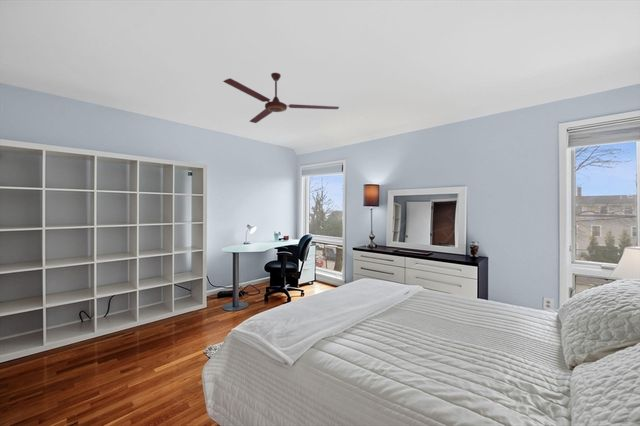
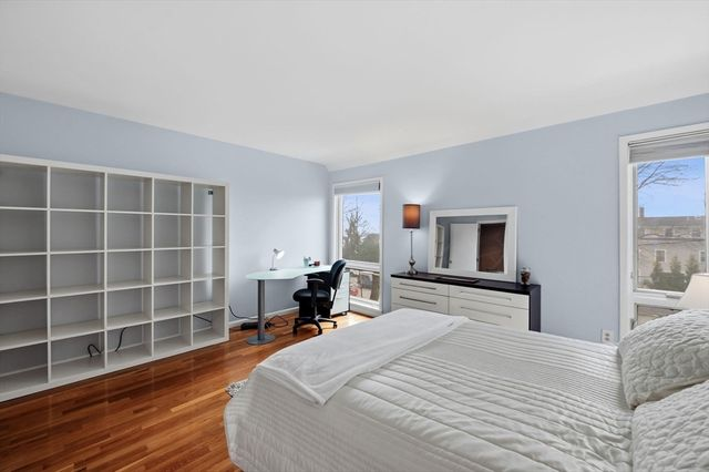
- ceiling fan (283, 103)
